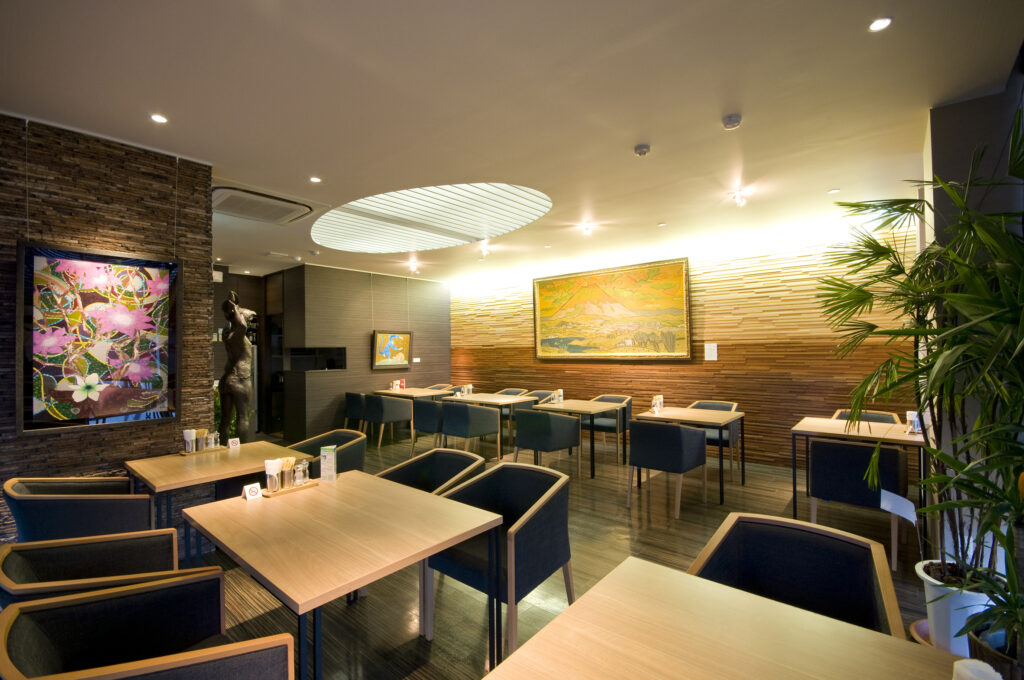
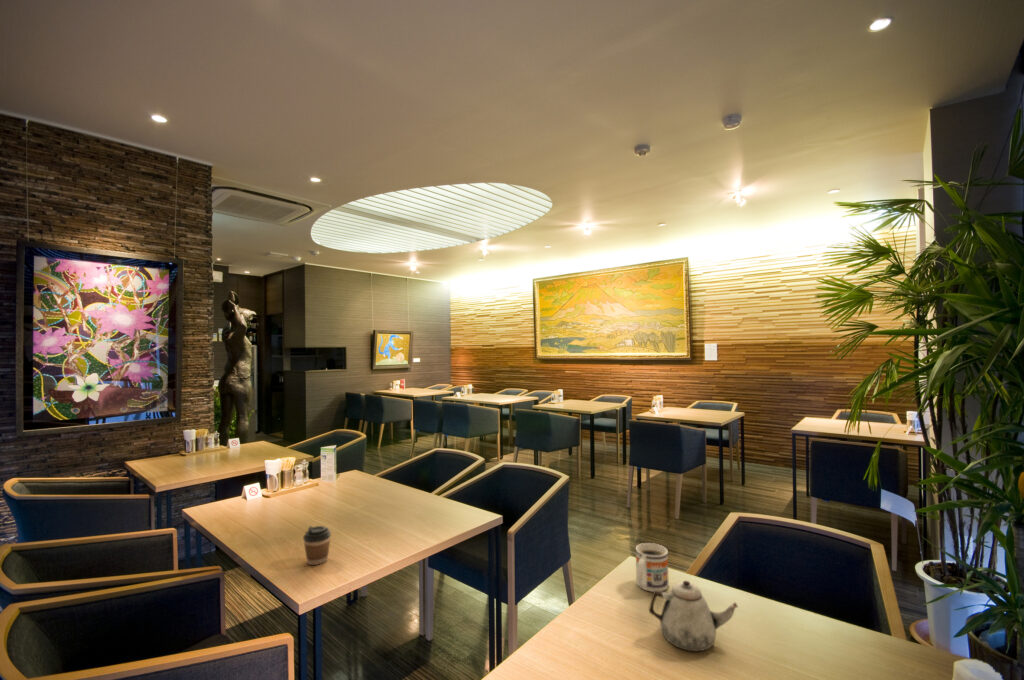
+ coffee cup (317, 543)
+ teapot (692, 610)
+ mug (649, 567)
